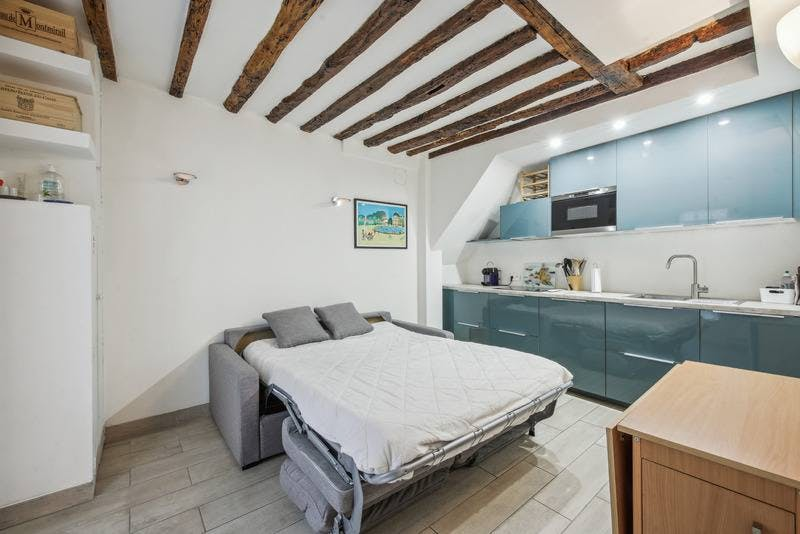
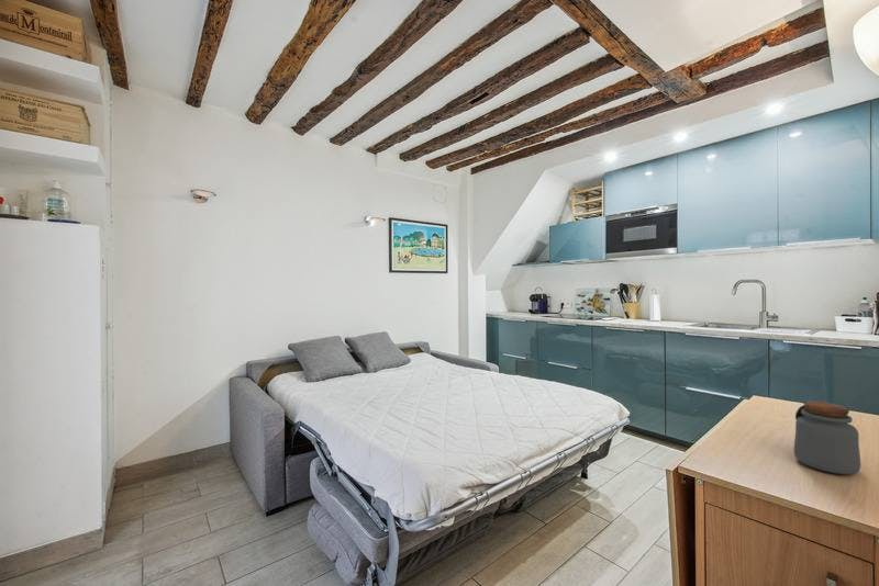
+ jar (825, 435)
